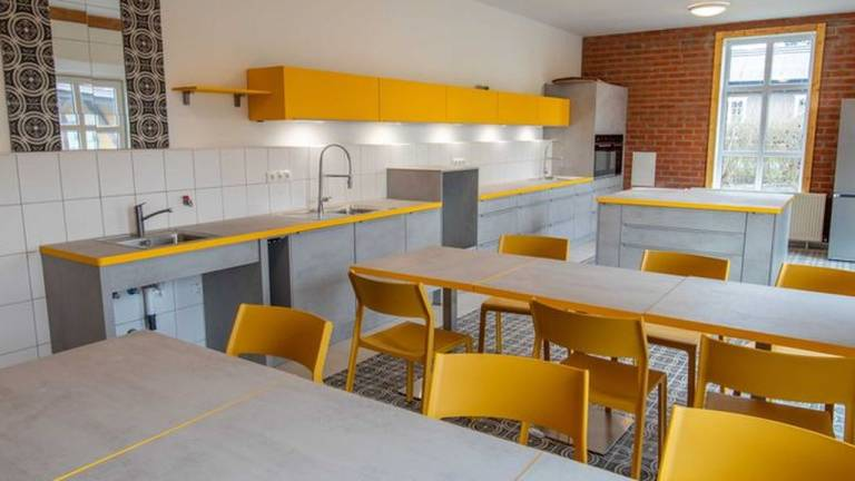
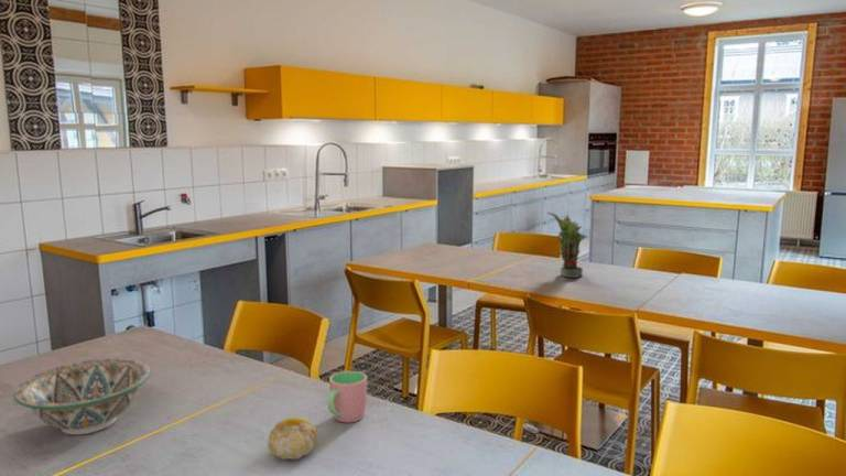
+ fruit (292, 437)
+ cup (345, 399)
+ potted plant (566, 242)
+ decorative bowl (86, 401)
